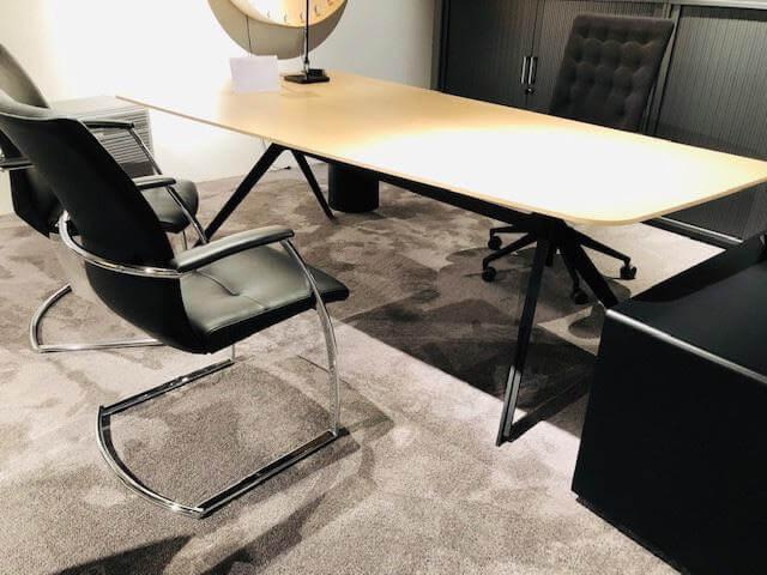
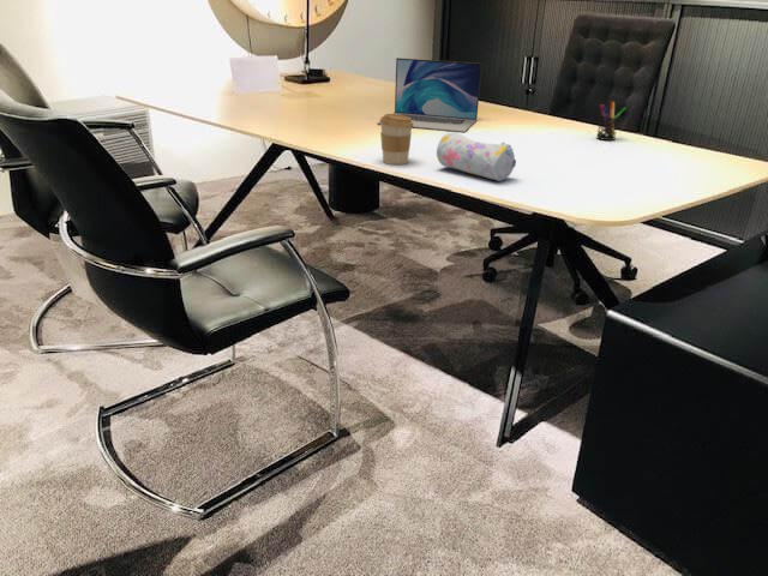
+ pencil case (474, 155)
+ coffee cup (396, 138)
+ pen holder (611, 119)
+ laptop (428, 94)
